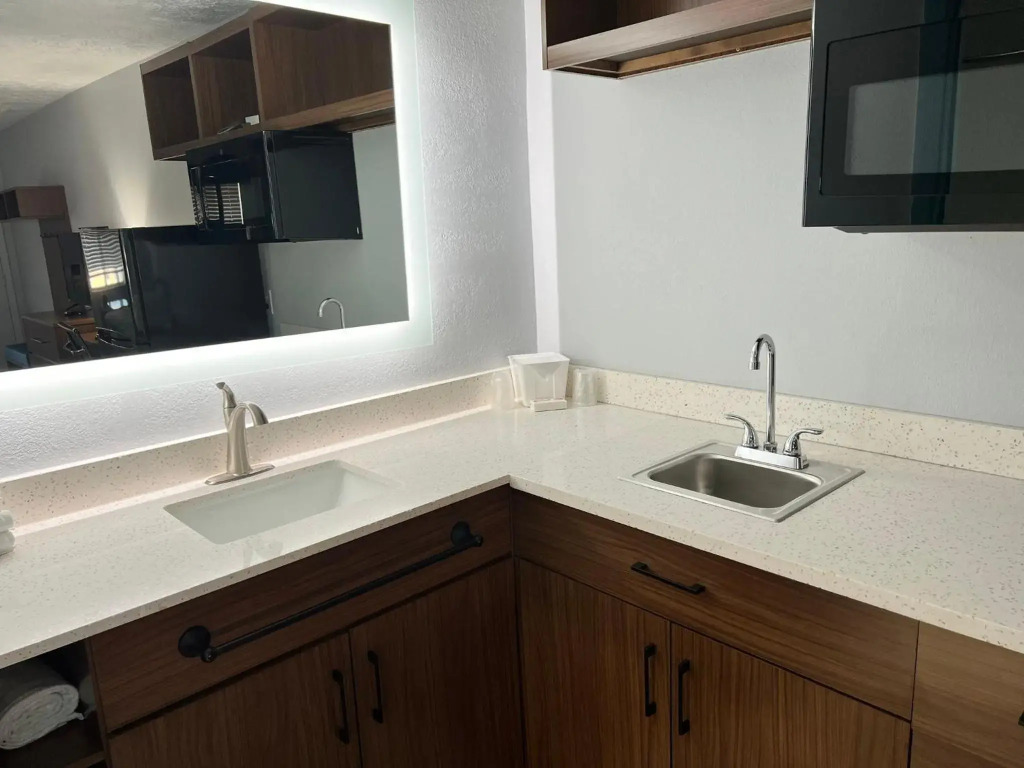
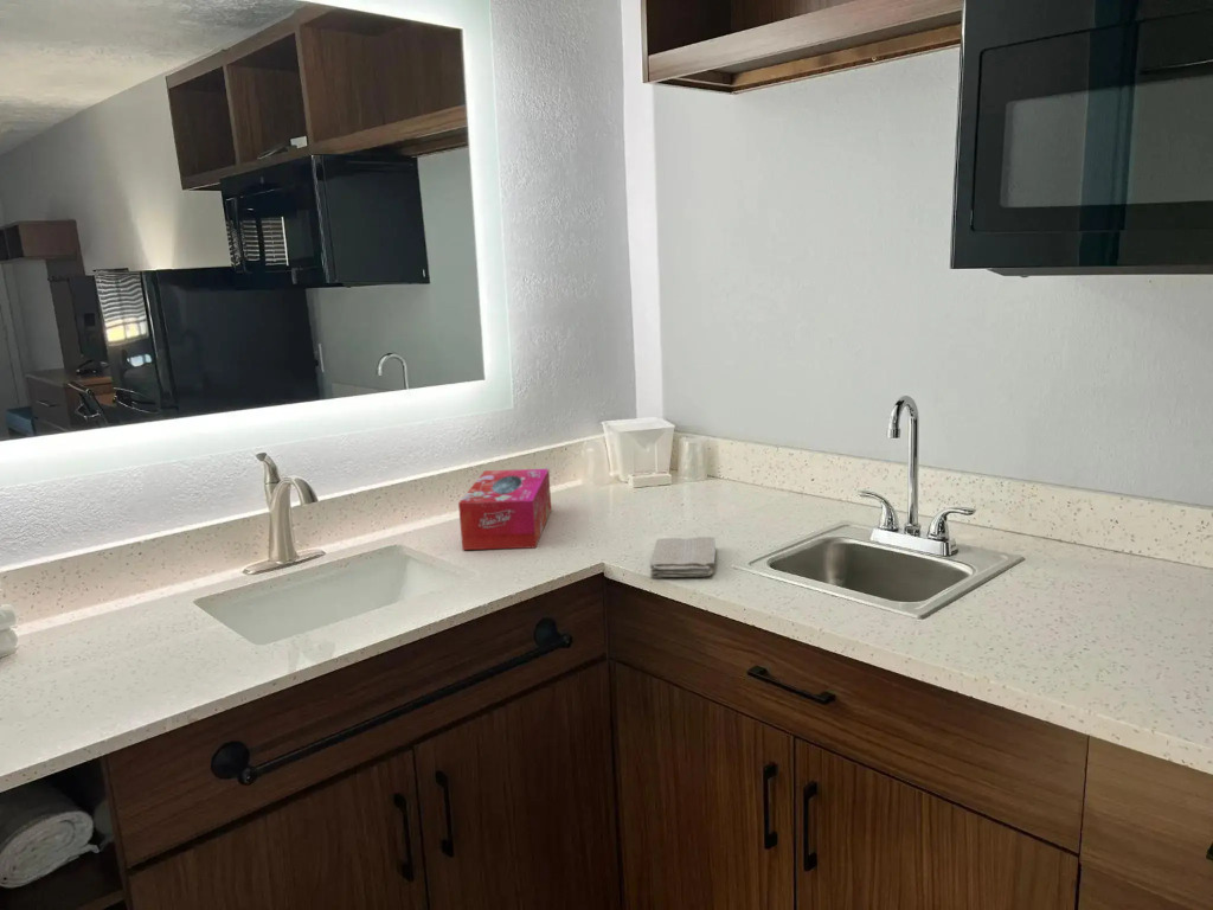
+ washcloth (683, 555)
+ tissue box (508, 506)
